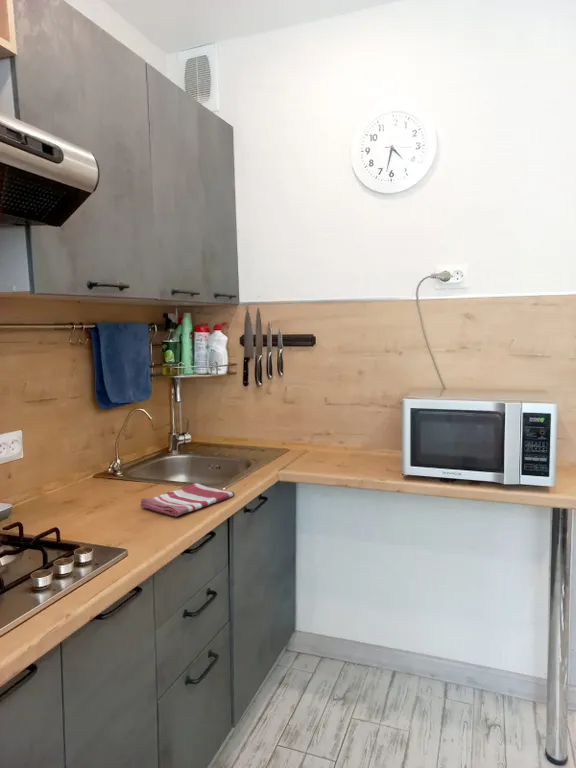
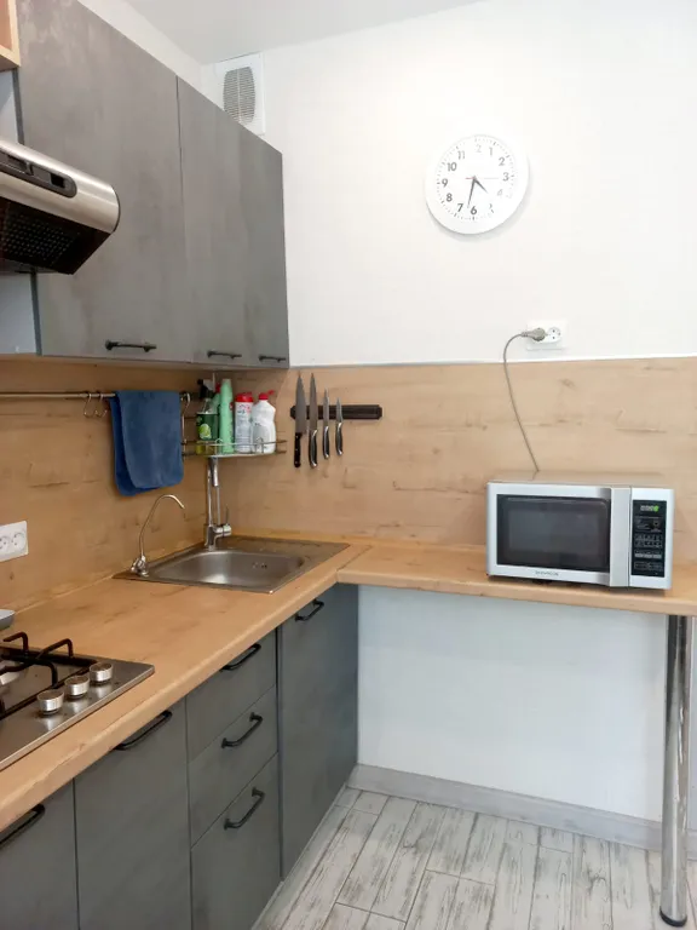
- dish towel (188, 498)
